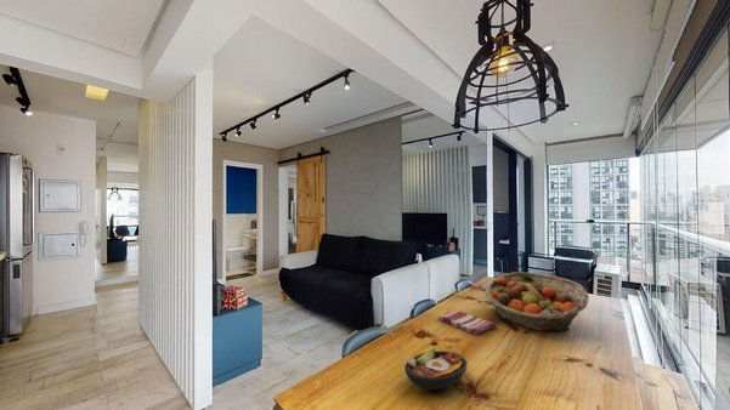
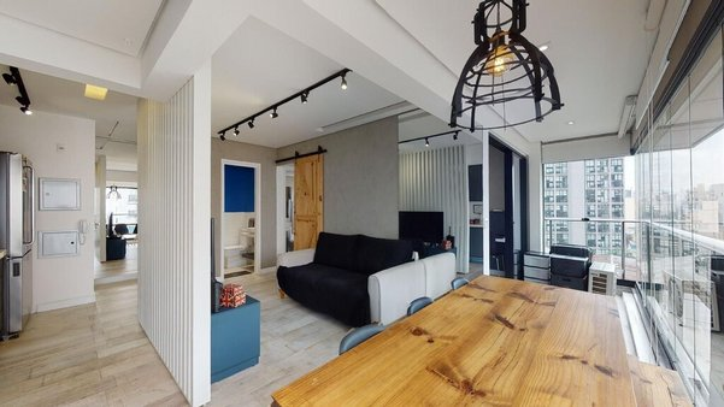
- fruit basket (532, 298)
- dish towel (465, 320)
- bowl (436, 371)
